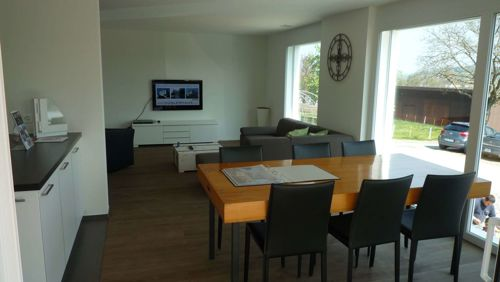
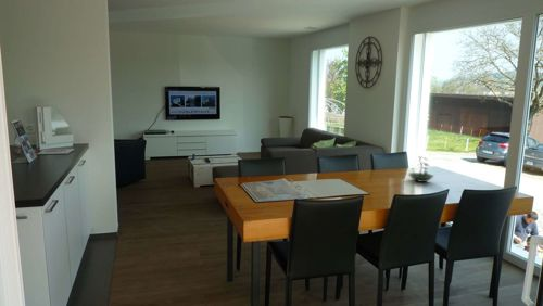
+ terrarium (420, 161)
